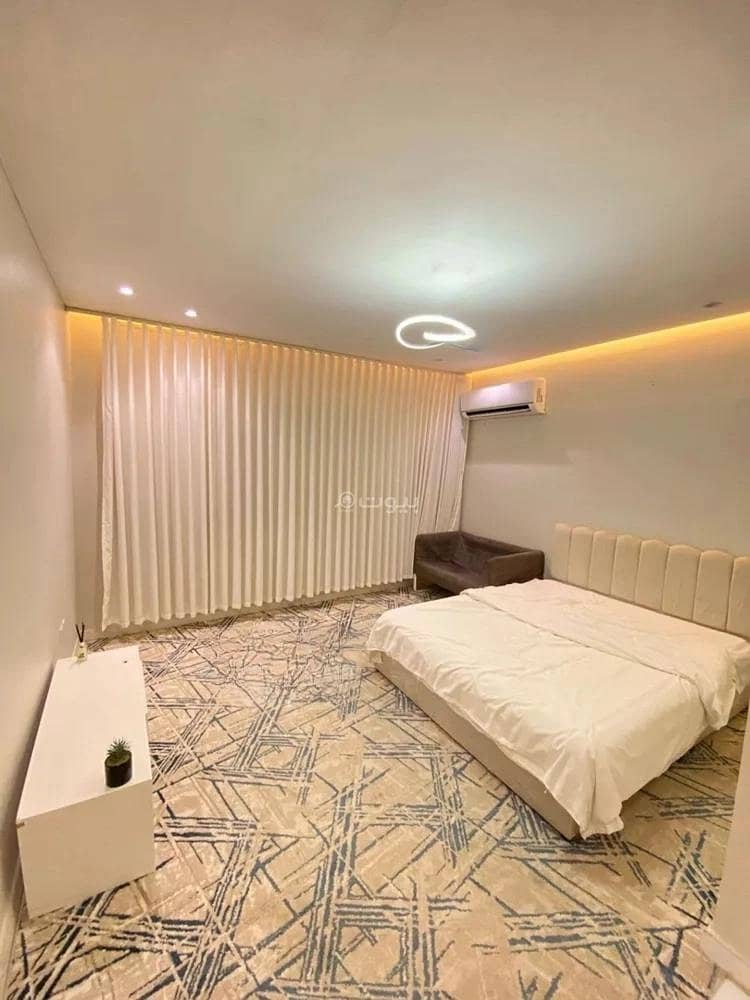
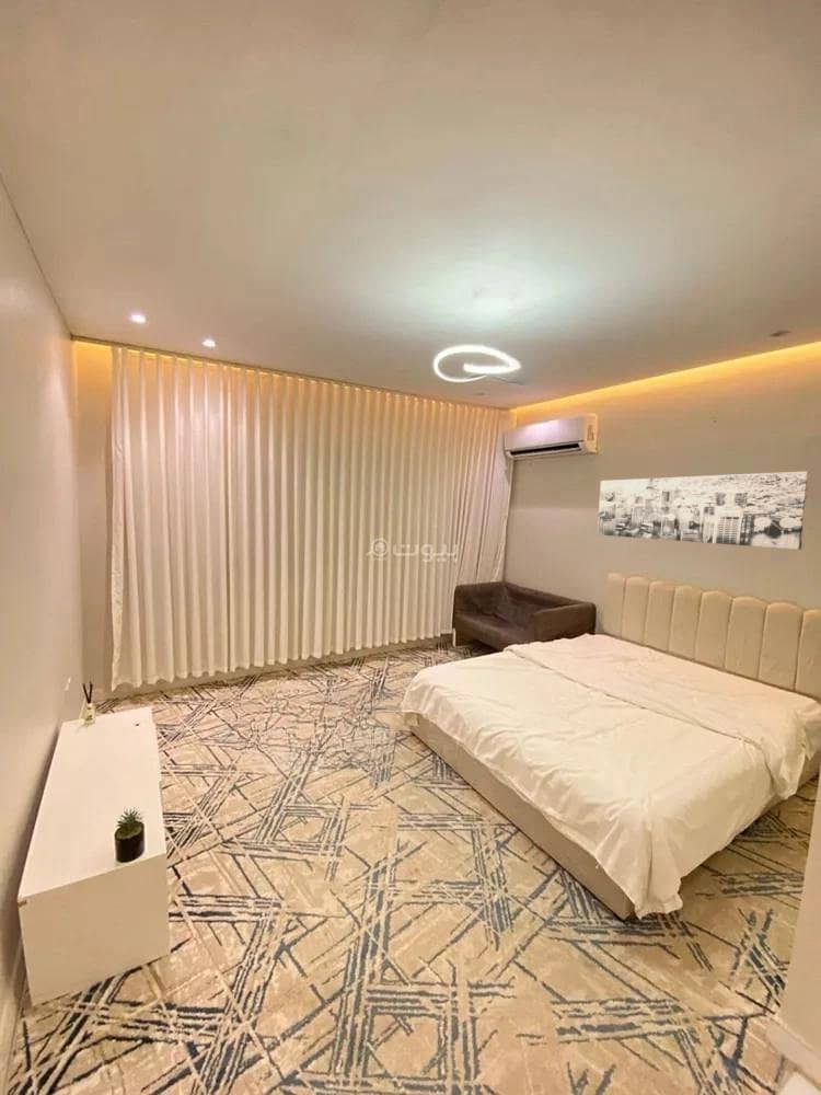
+ wall art (683, 508)
